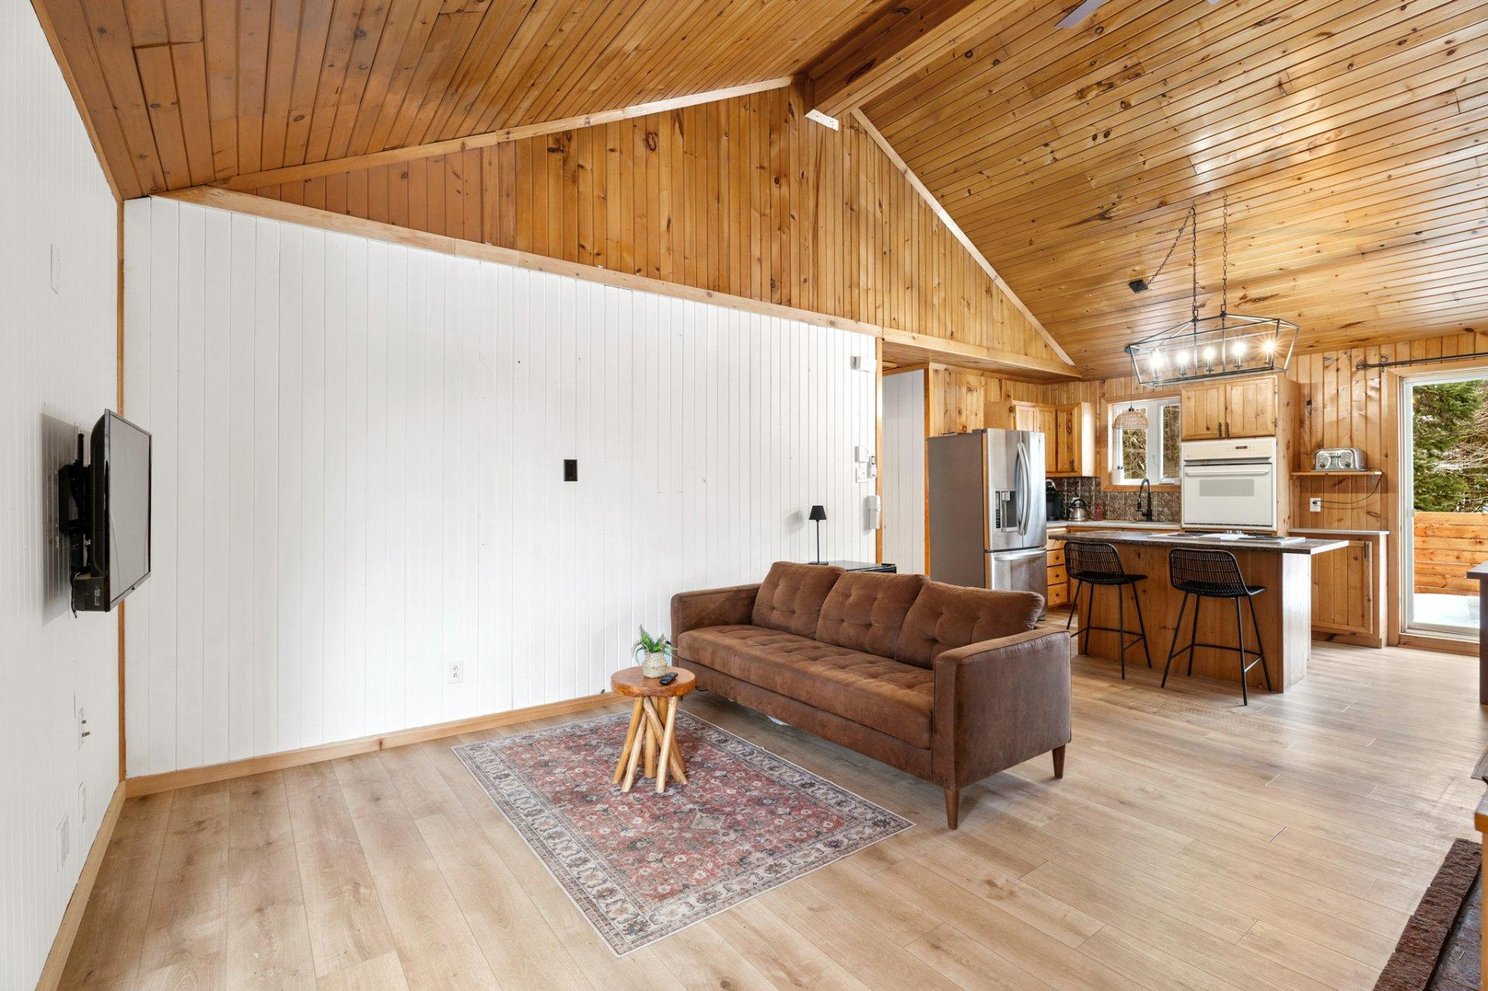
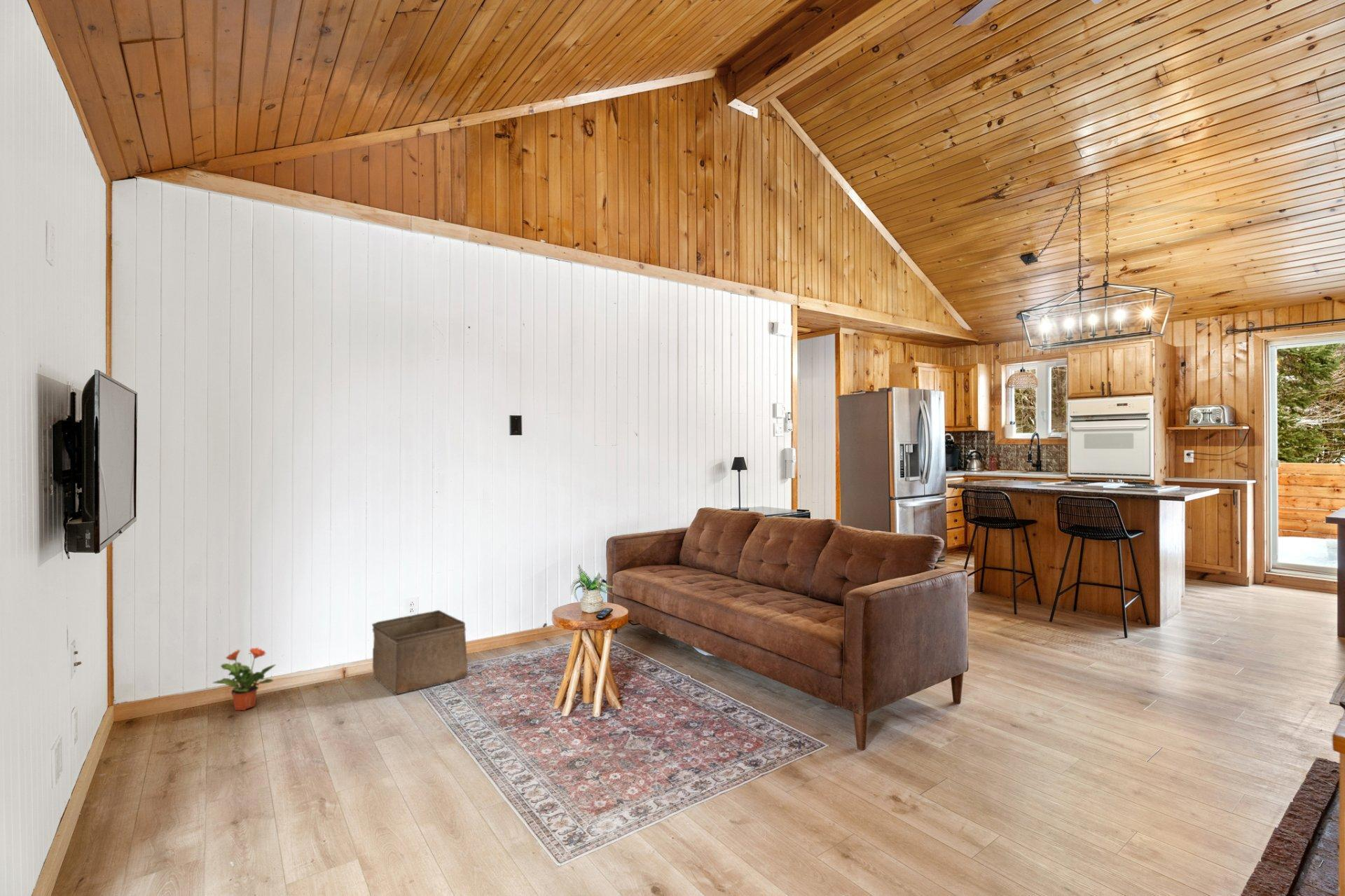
+ storage bin (419, 649)
+ potted plant (244, 677)
